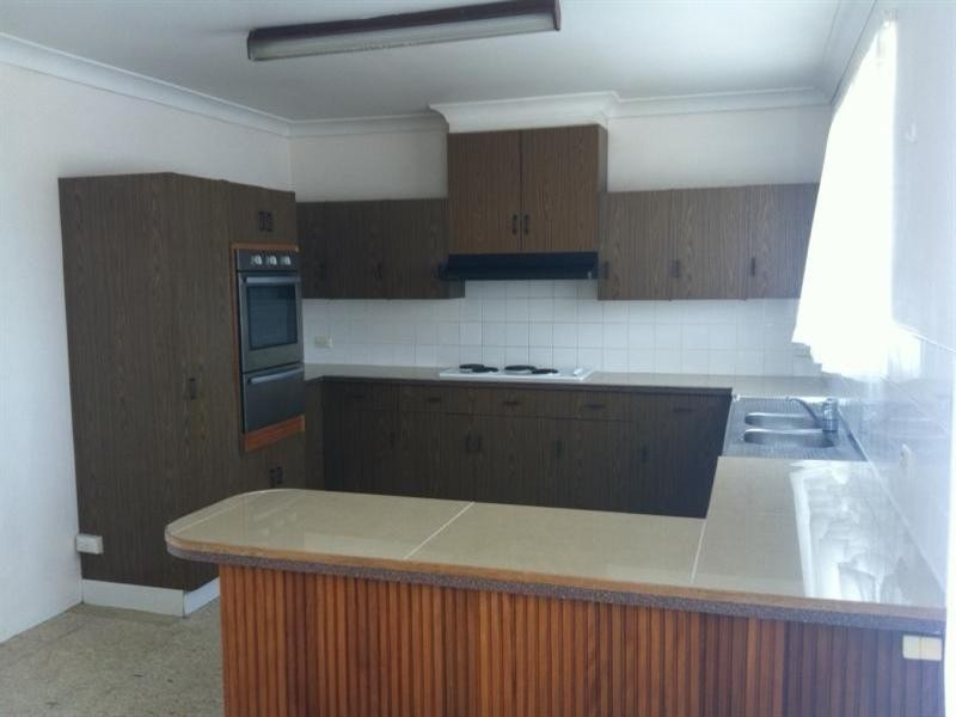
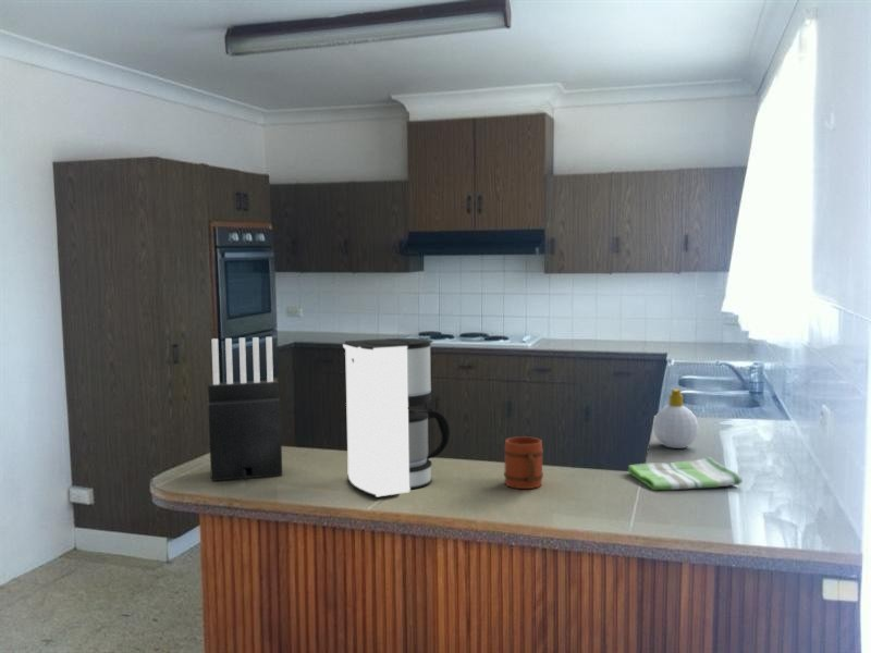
+ coffee maker (401, 411)
+ mug (525, 463)
+ dish towel (683, 472)
+ soap bottle (675, 417)
+ knife block (244, 407)
